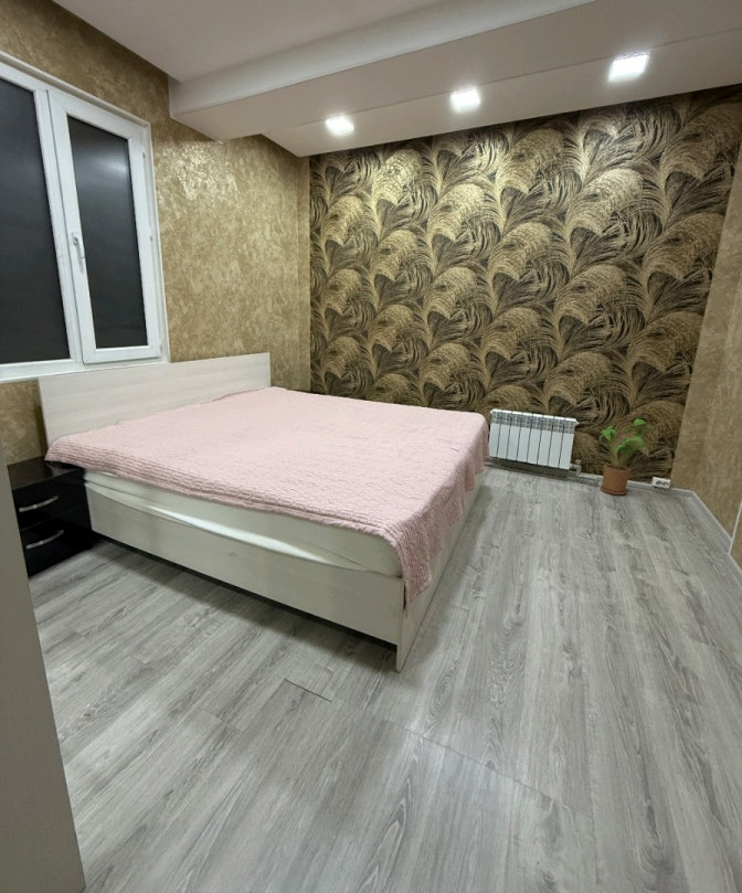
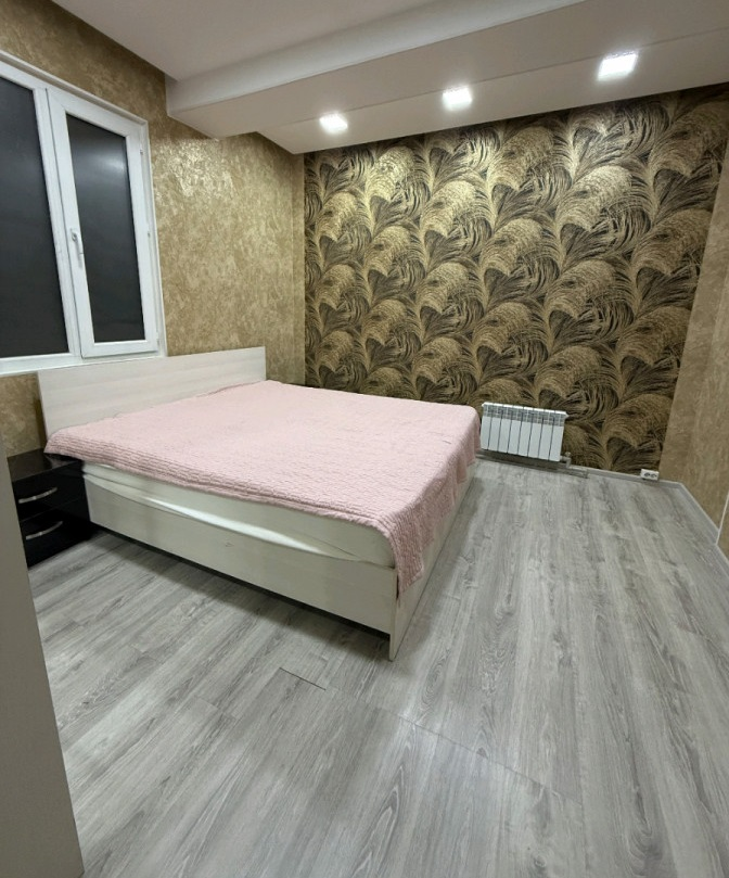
- house plant (623, 457)
